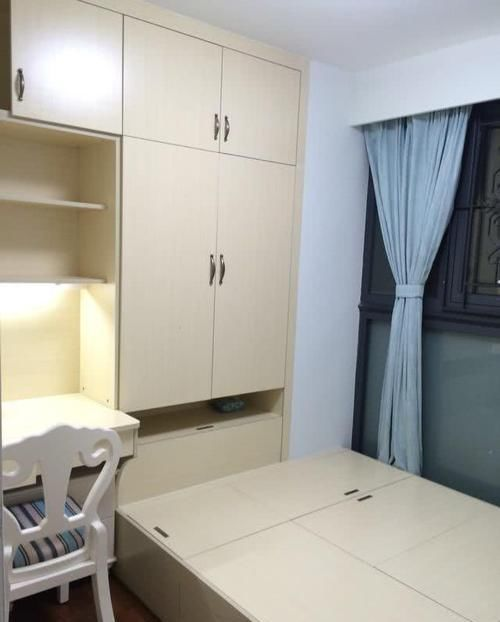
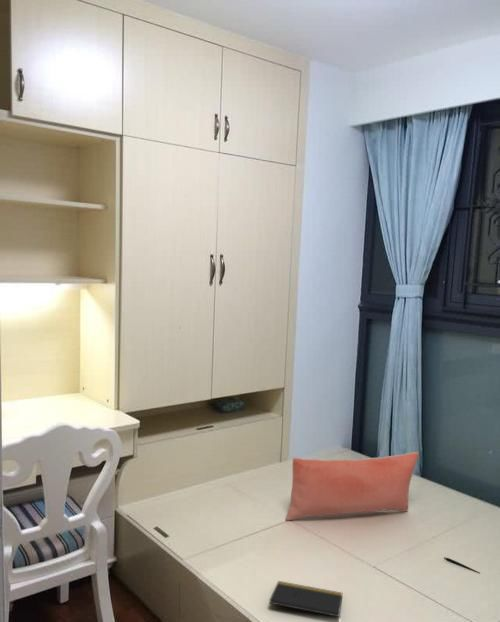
+ pillow (352, 485)
+ pen (461, 565)
+ notepad (306, 598)
